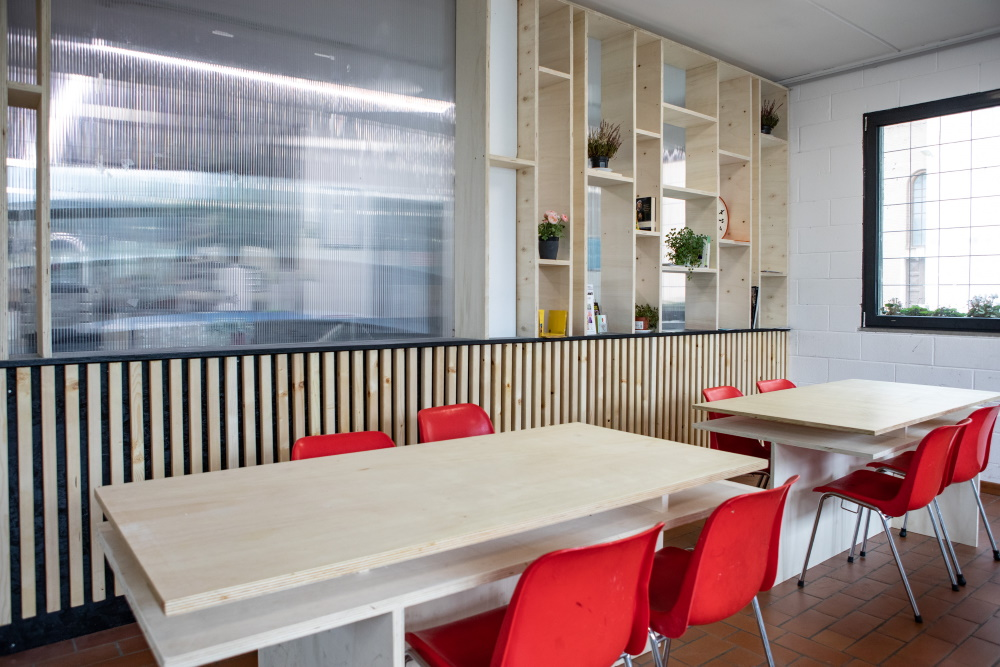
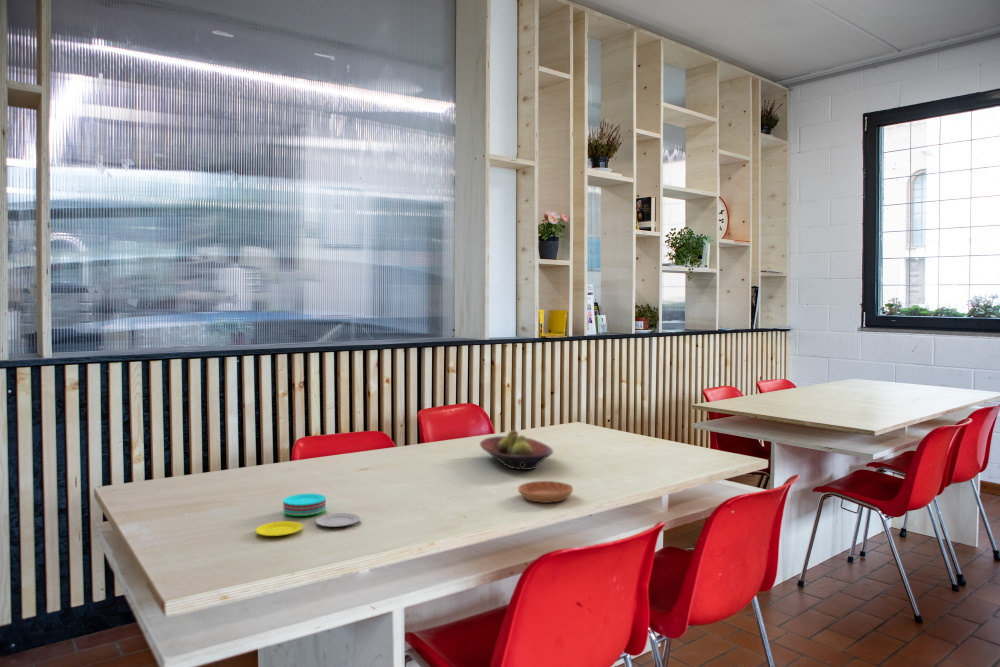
+ fruit bowl (515, 447)
+ saucer (545, 492)
+ plate (314, 513)
